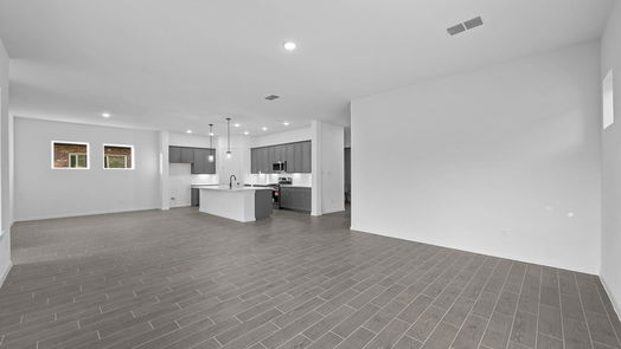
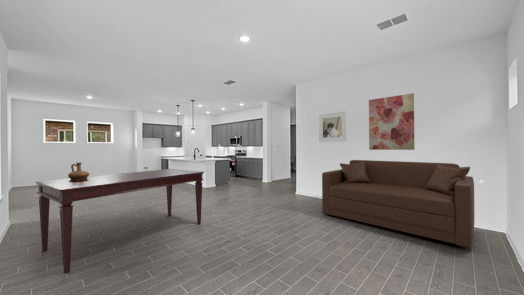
+ sofa (390, 191)
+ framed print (331, 127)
+ dining table (133, 191)
+ wall art (390, 123)
+ vessel (78, 170)
